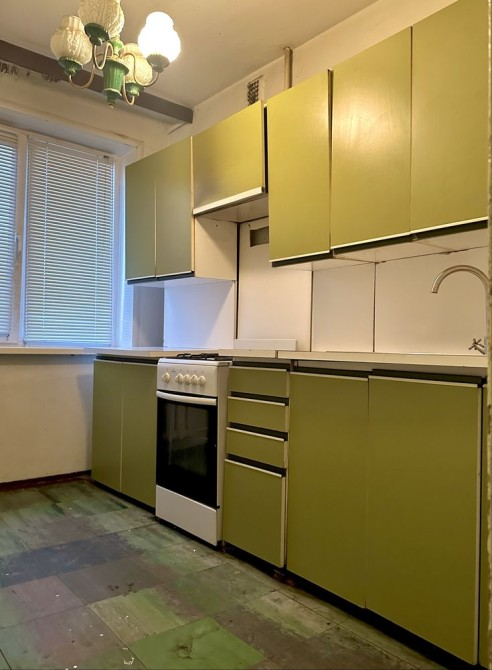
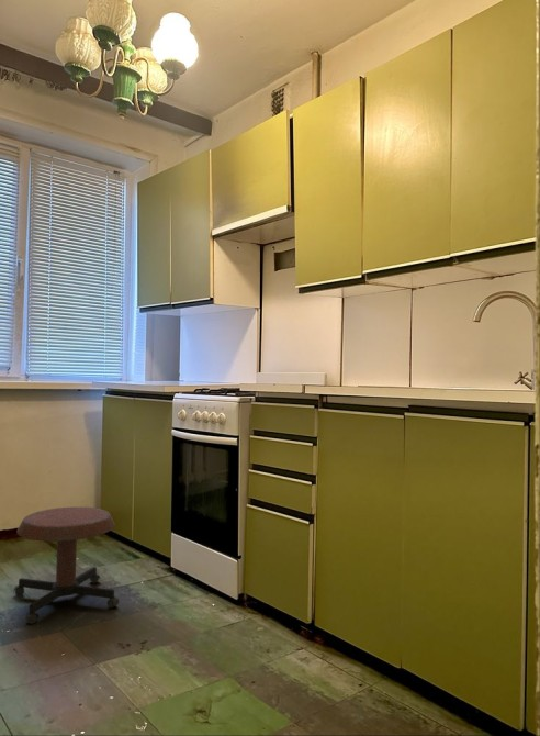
+ stool (66, 557)
